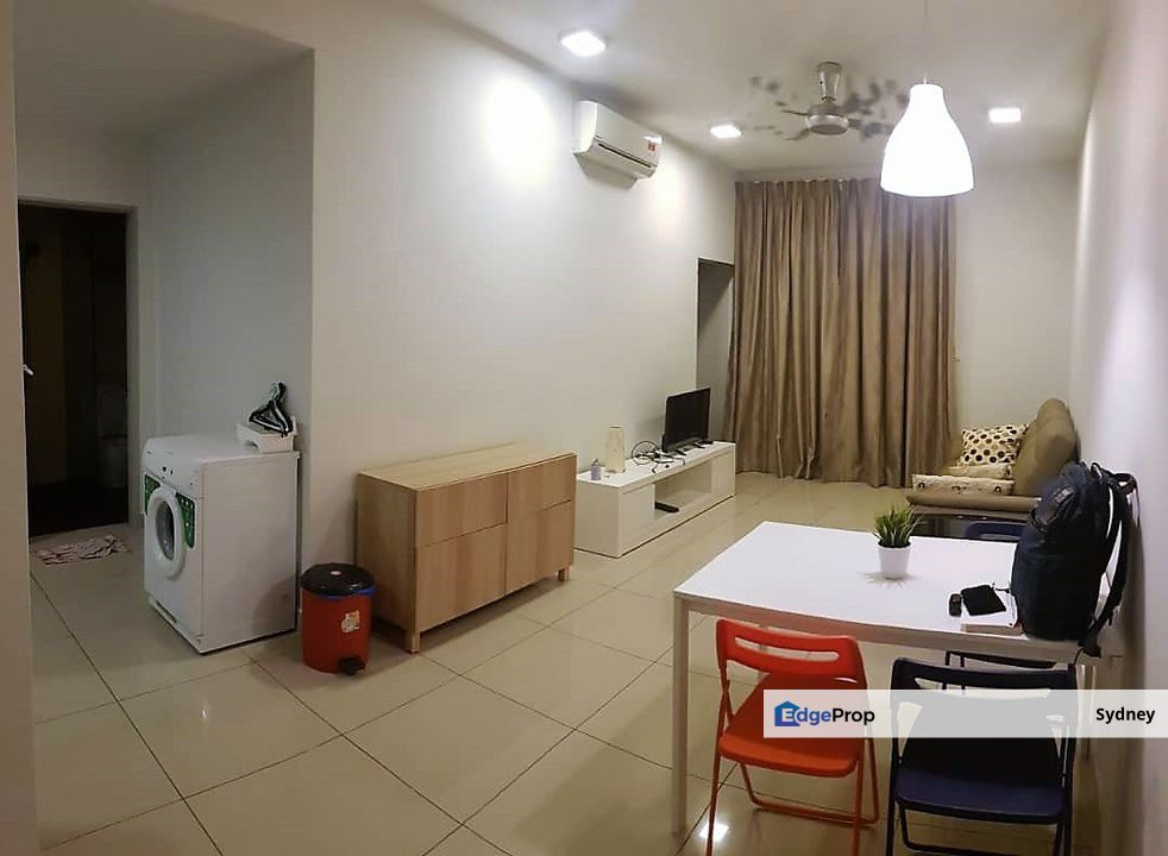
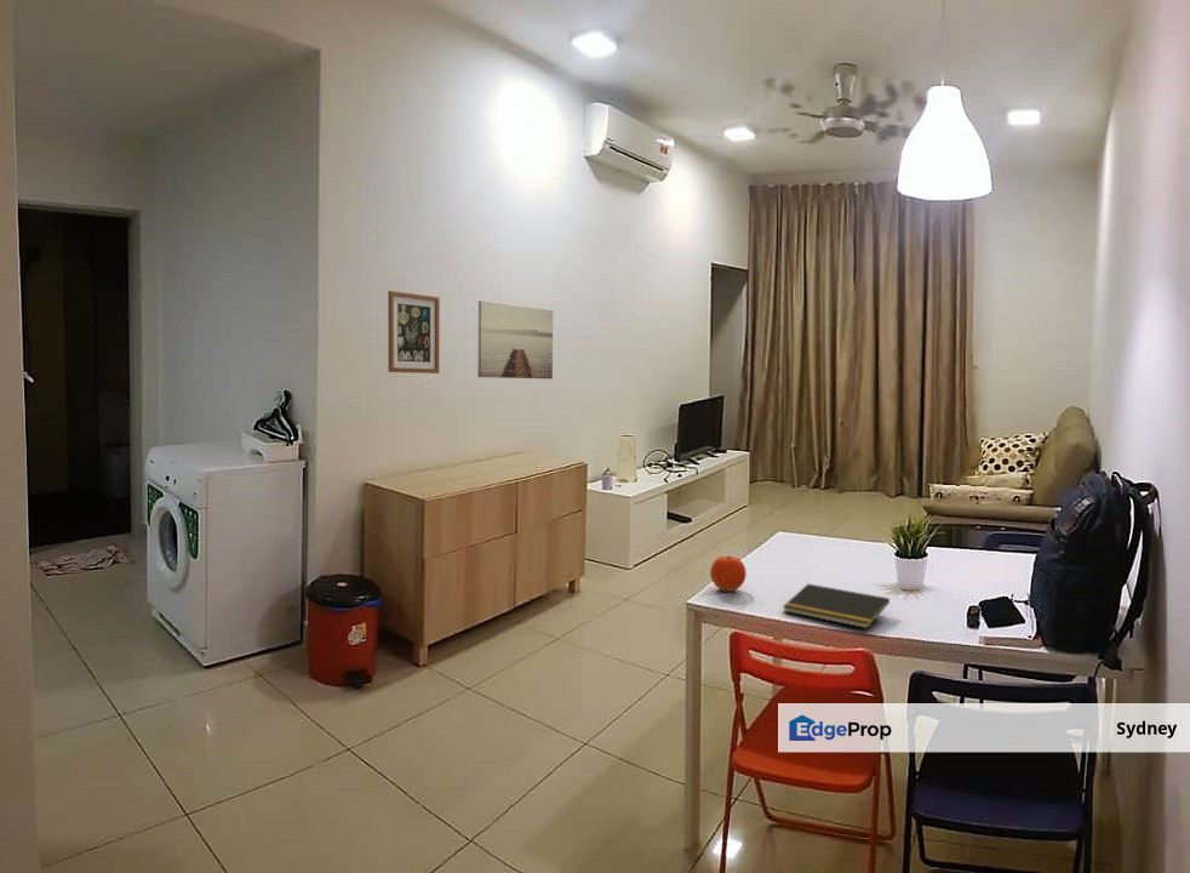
+ wall art (414, 333)
+ notepad (835, 604)
+ wall art (517, 342)
+ fruit (727, 572)
